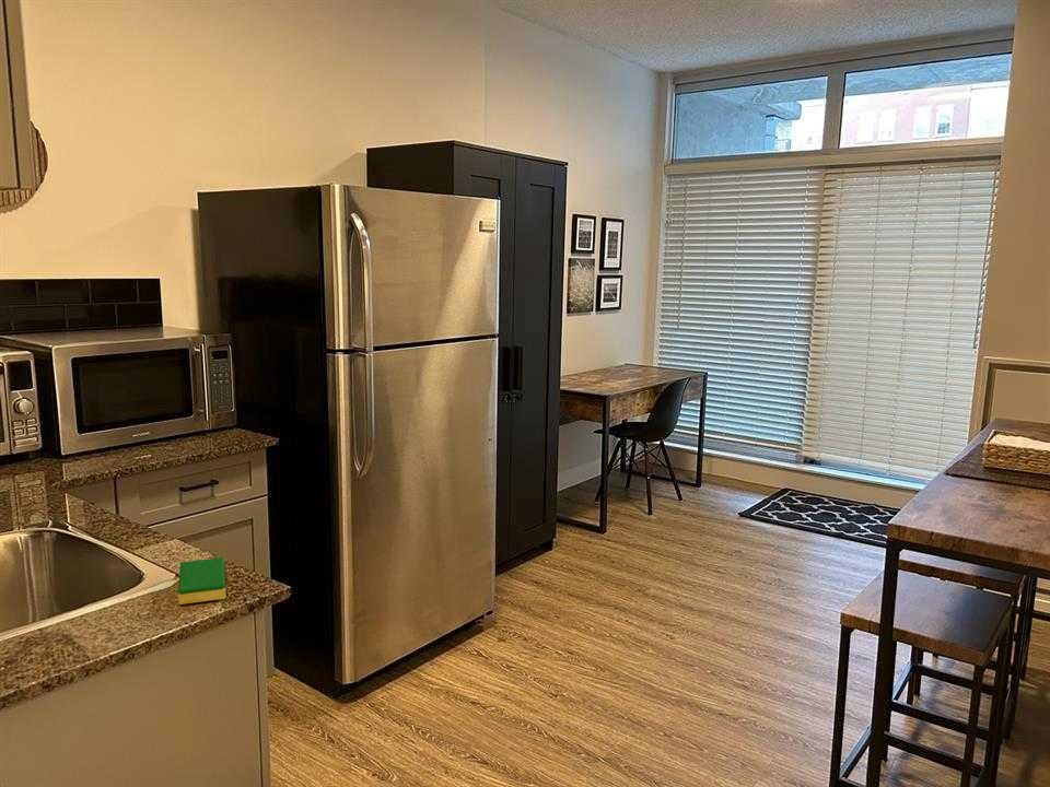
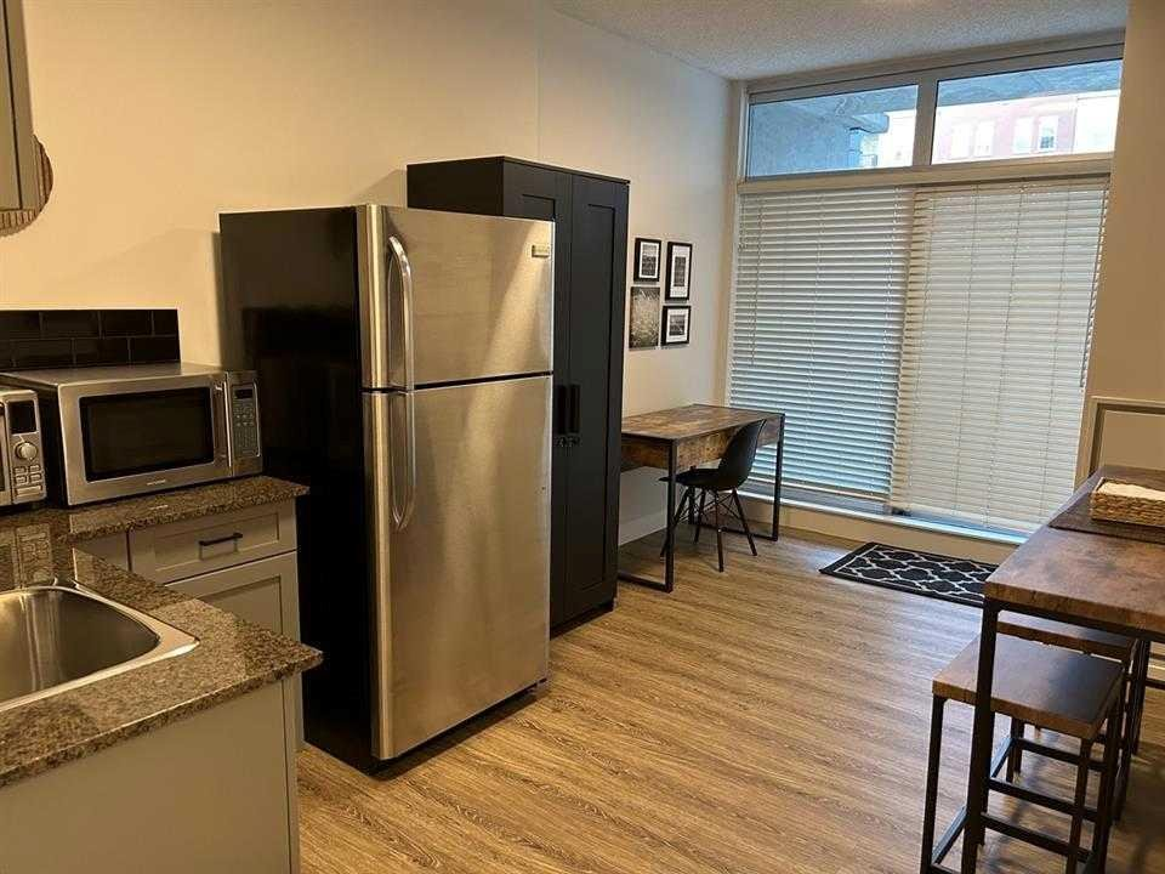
- dish sponge (202, 579)
